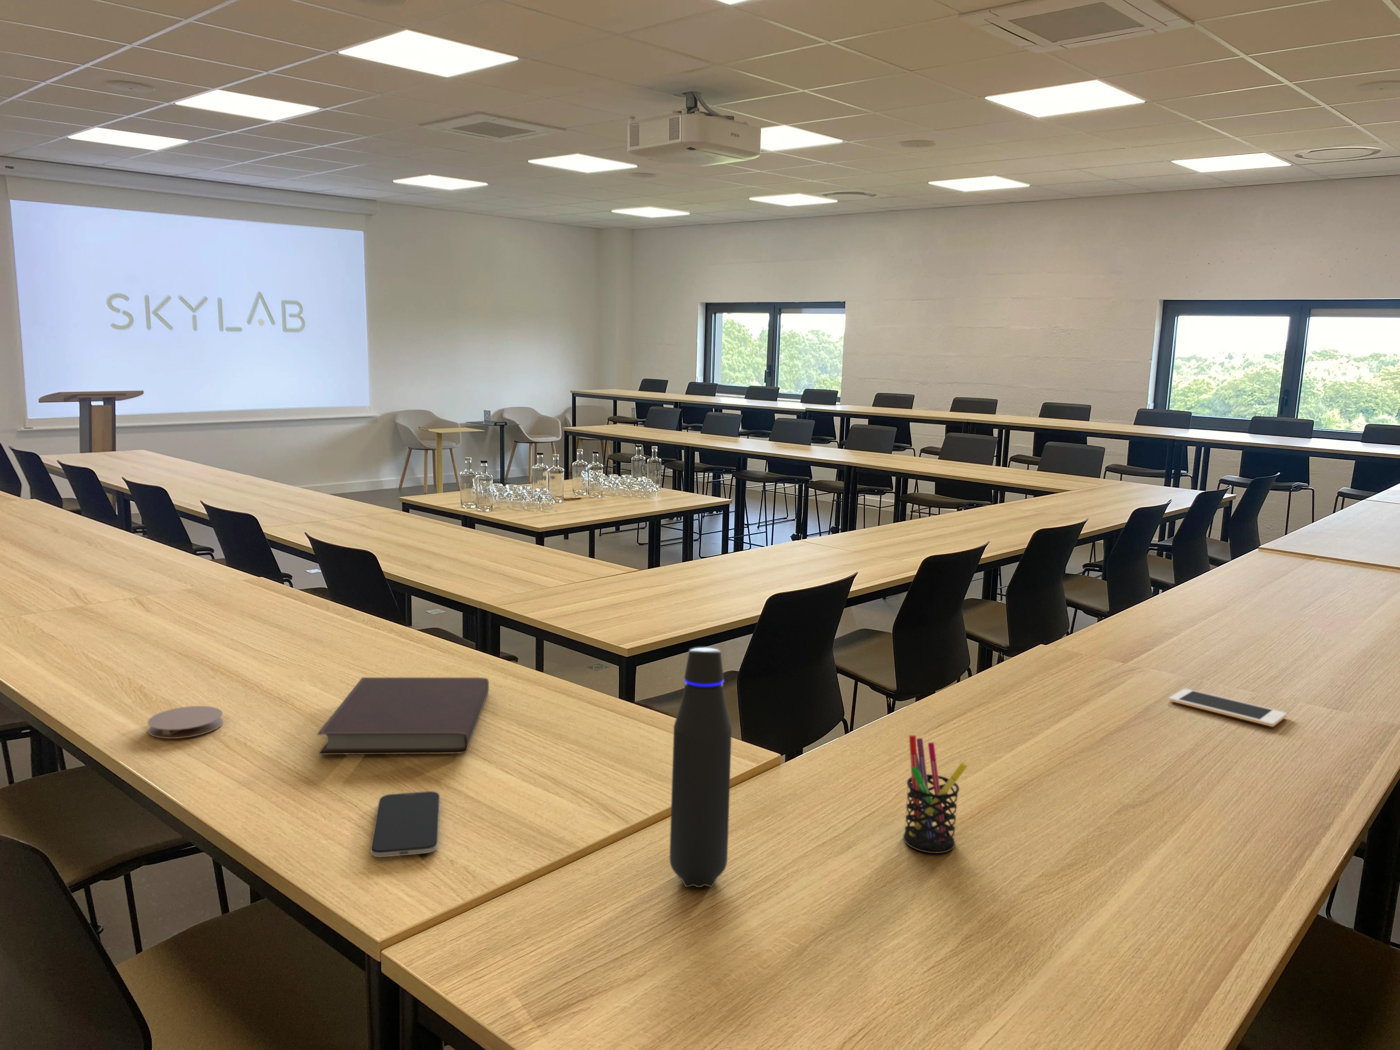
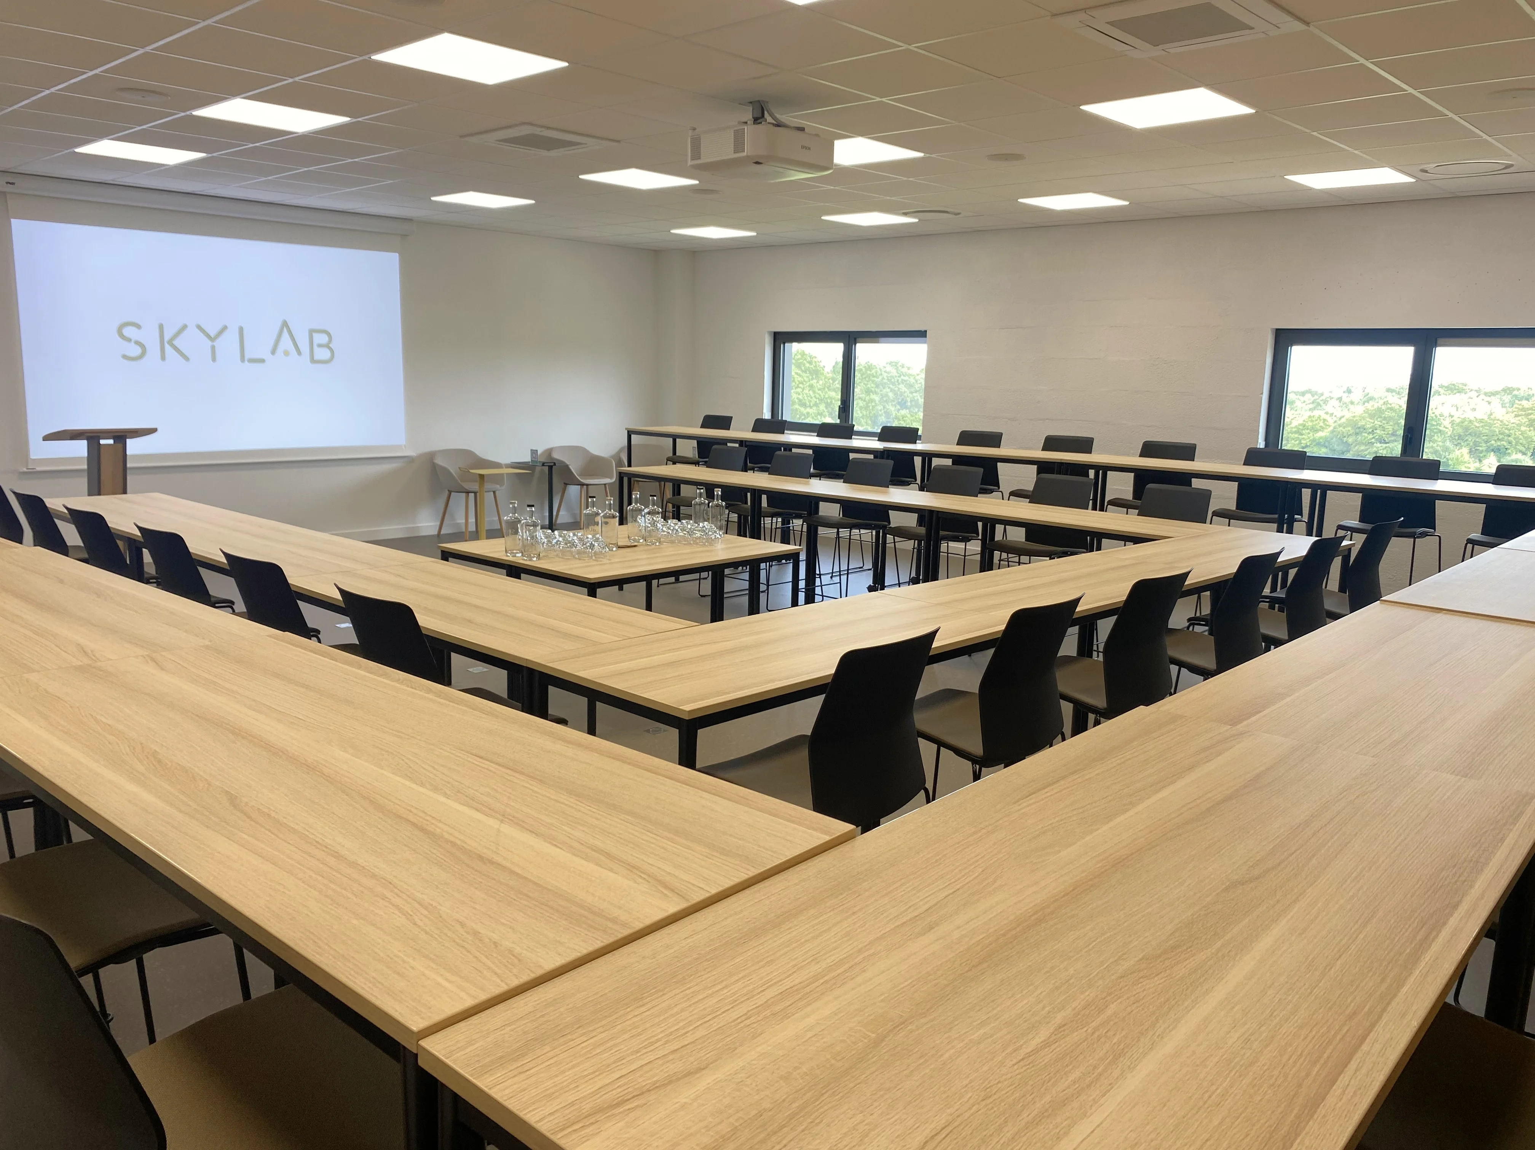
- notebook (411, 712)
- pen holder (926, 793)
- water bottle (701, 768)
- cell phone (1227, 707)
- coaster (186, 721)
- smartphone (407, 822)
